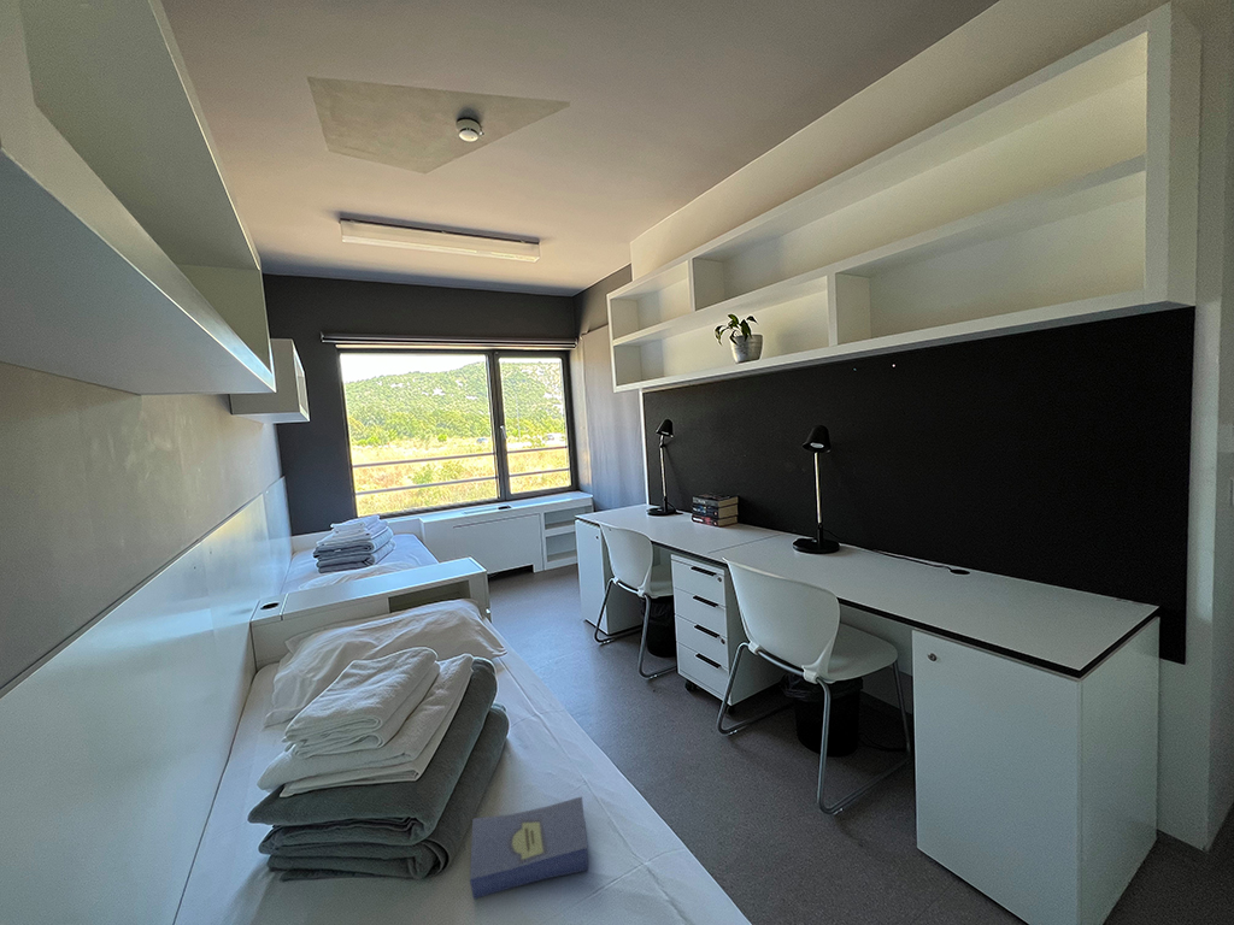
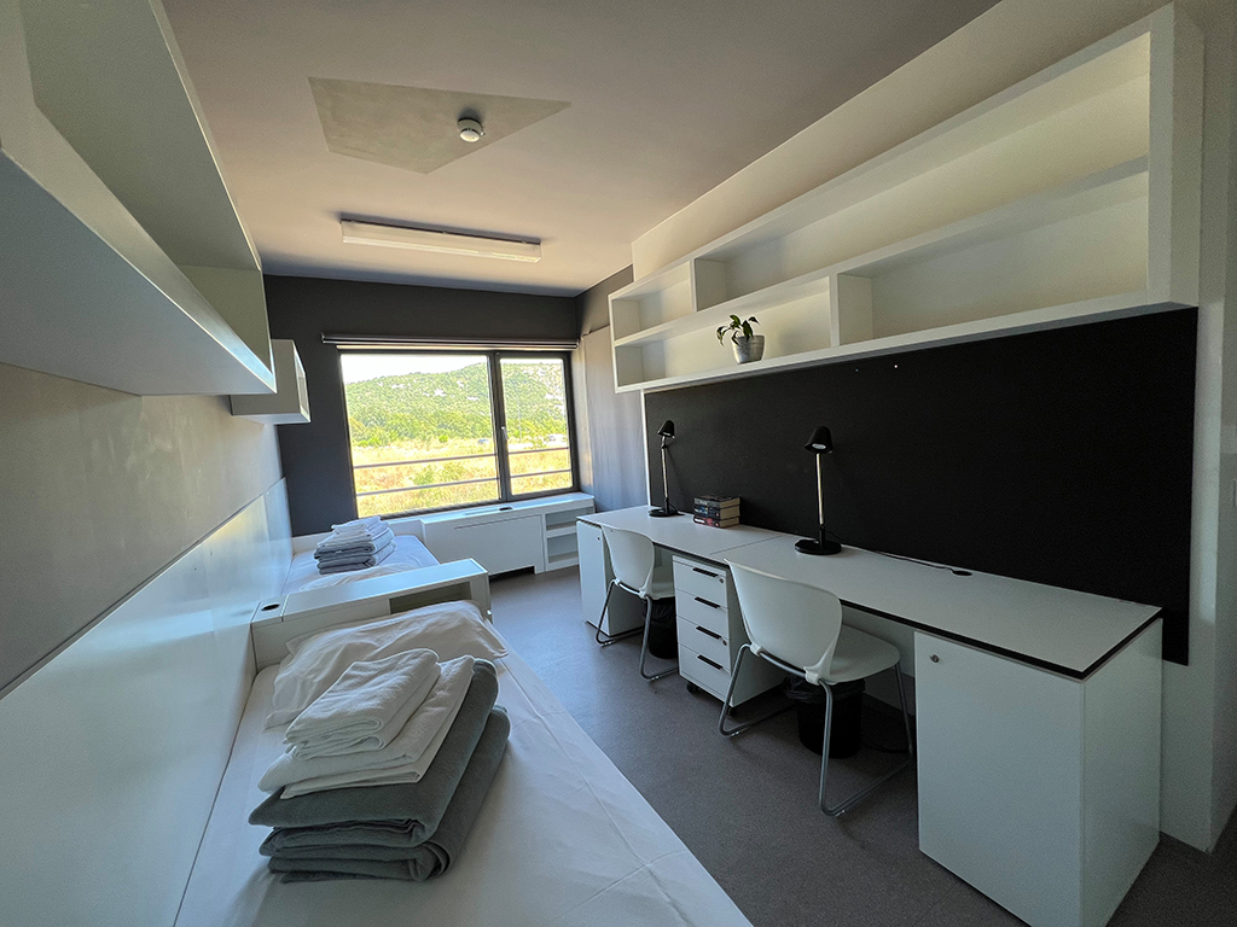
- hardcover book (529, 846)
